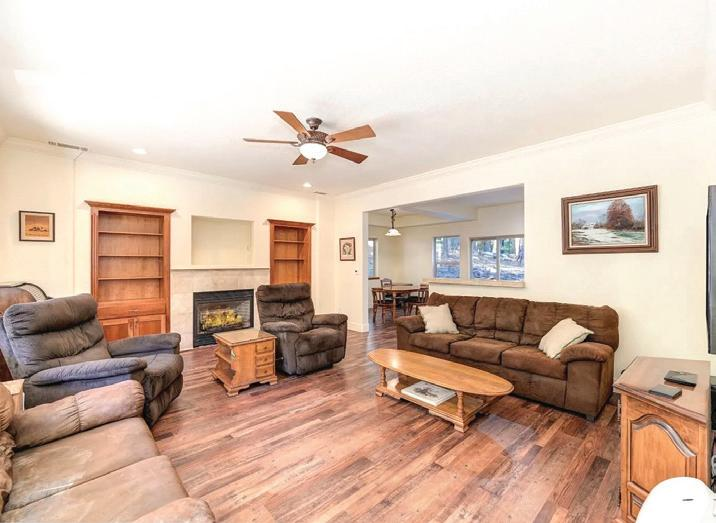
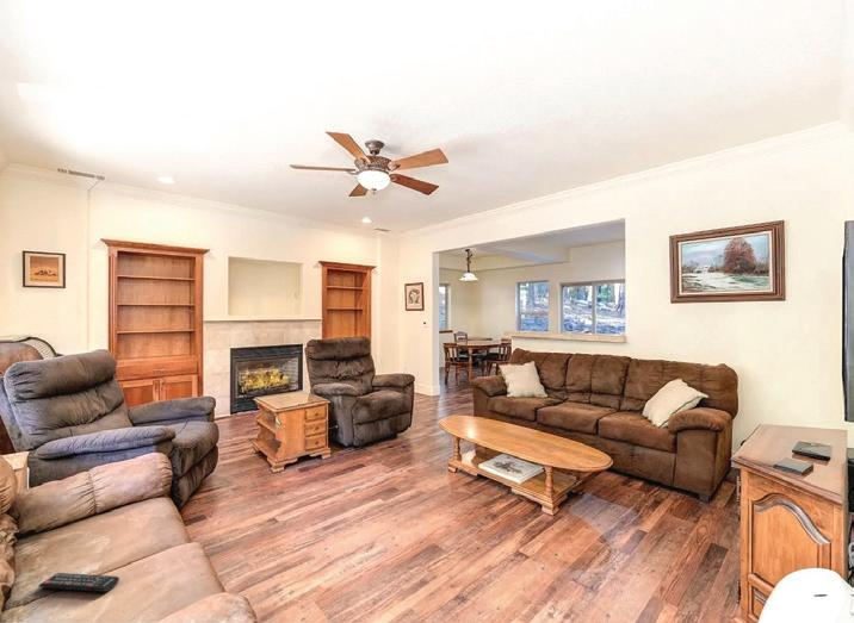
+ remote control (79, 582)
